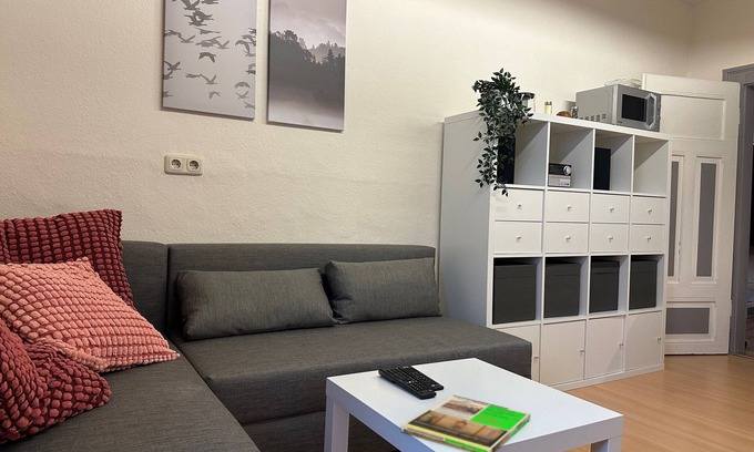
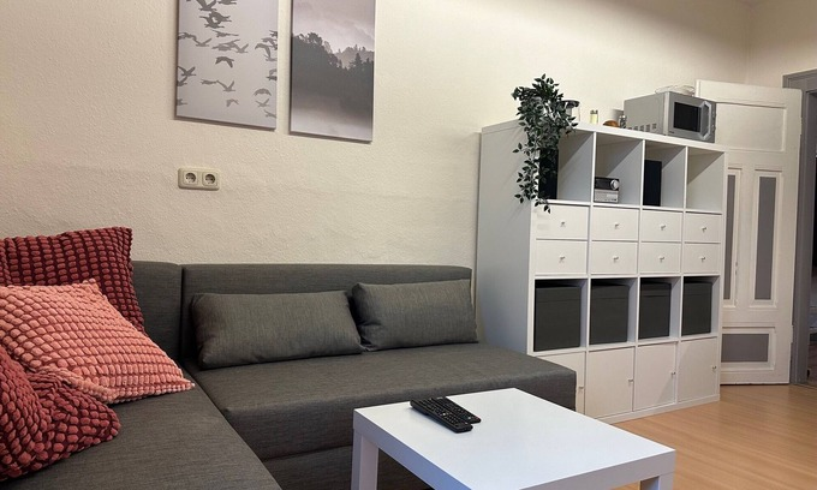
- magazine (468, 421)
